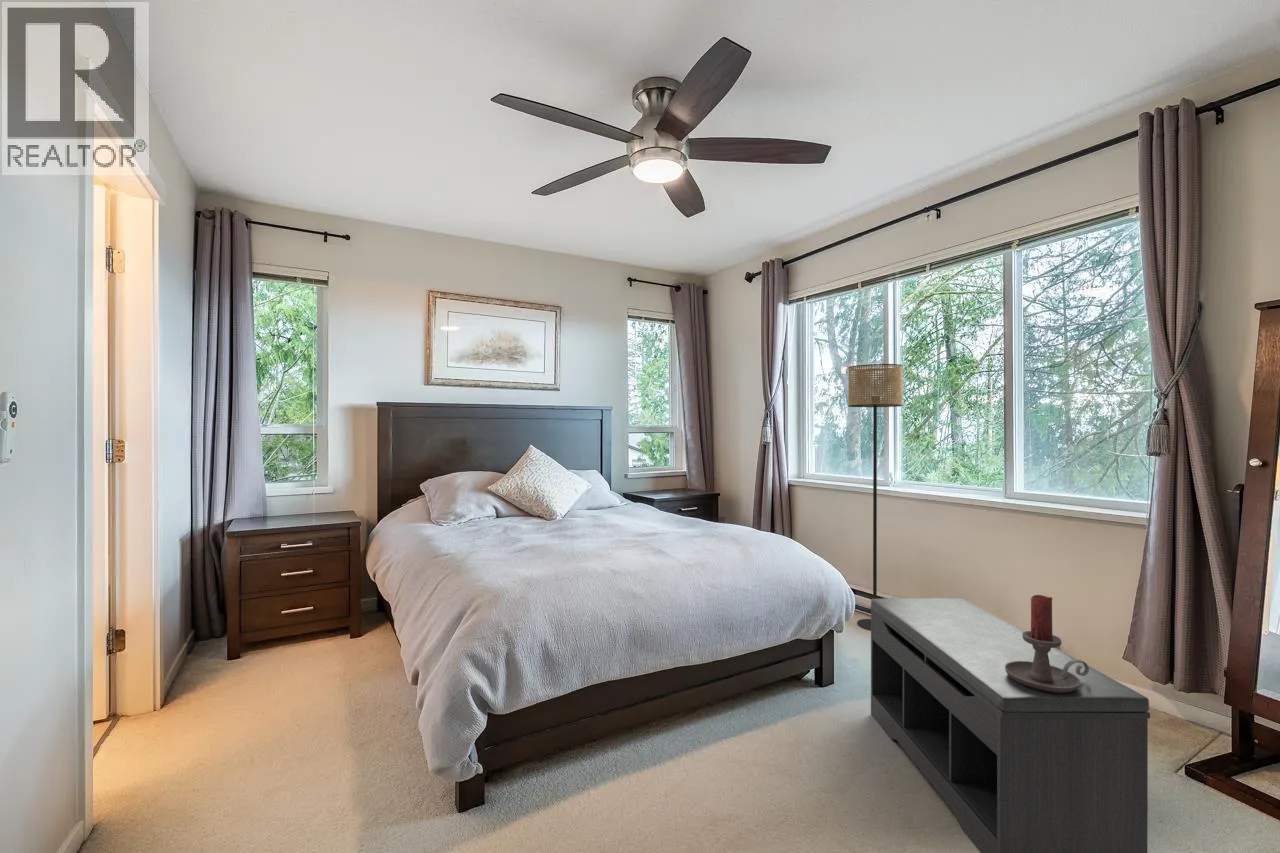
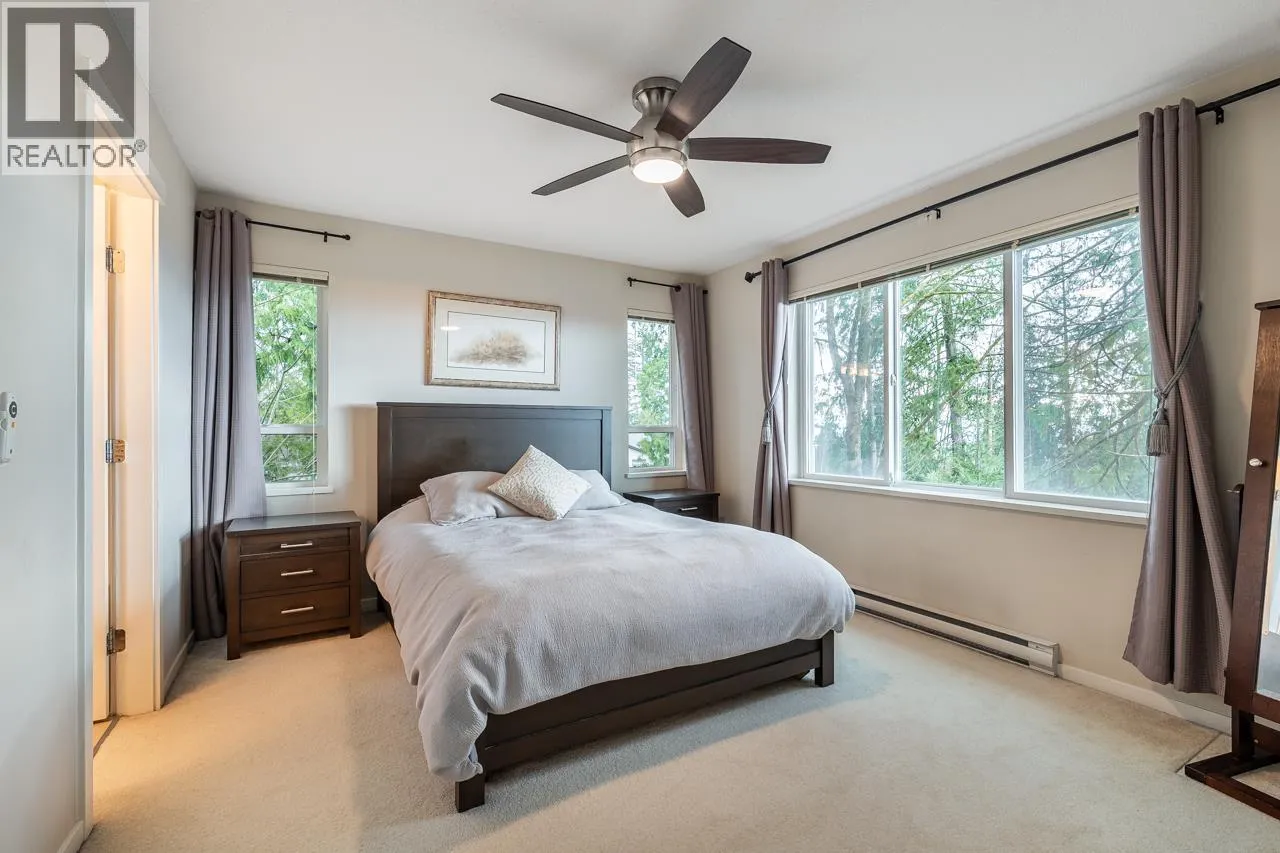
- candle holder (1050, 636)
- bench (978, 706)
- floor lamp (875, 496)
